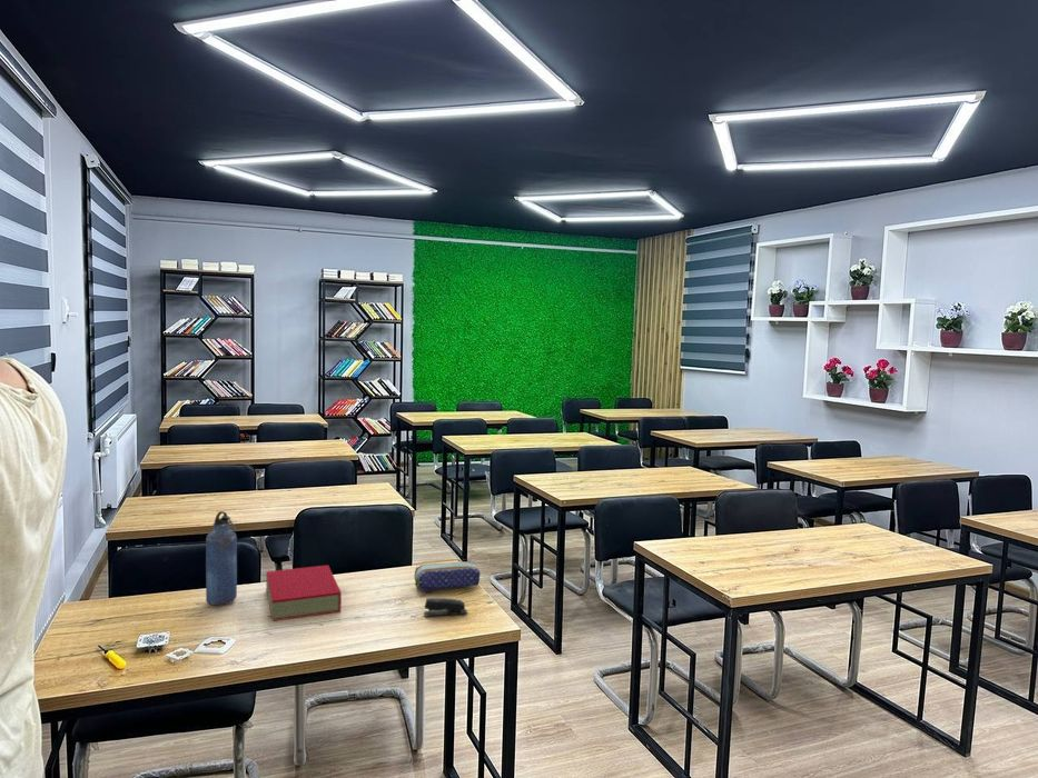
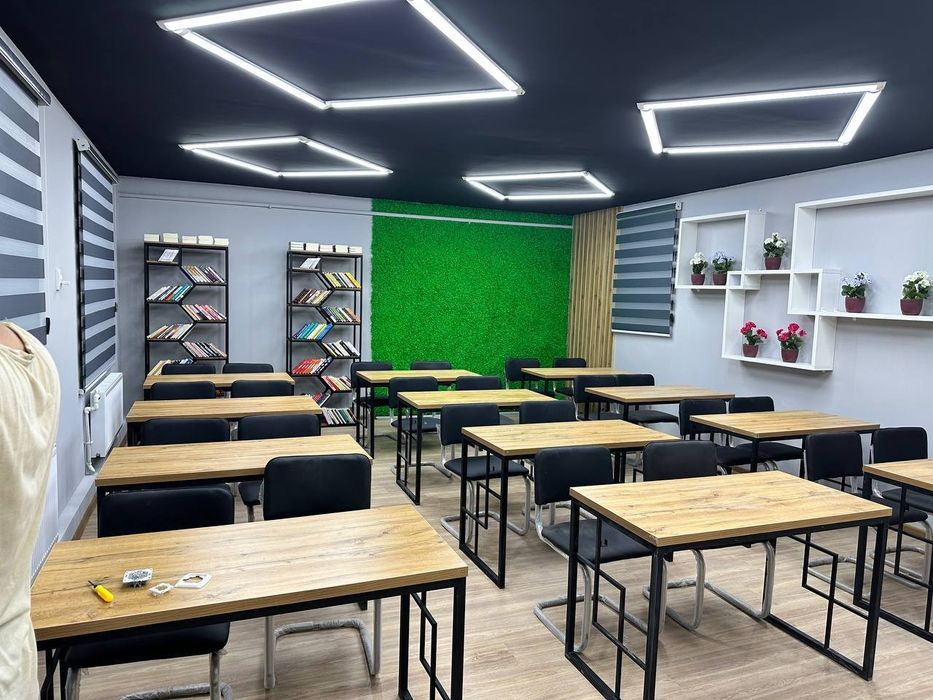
- water bottle (221, 556)
- stapler (445, 605)
- book (301, 590)
- pencil case (446, 575)
